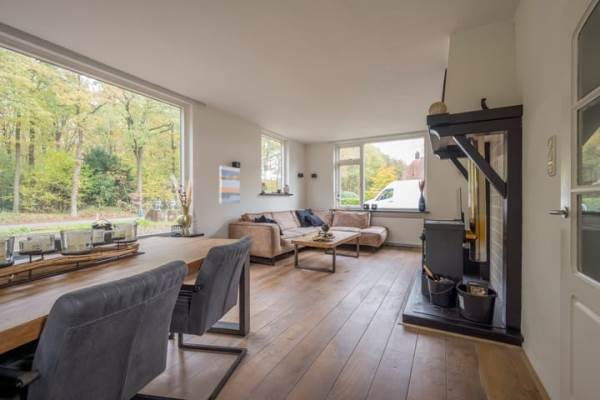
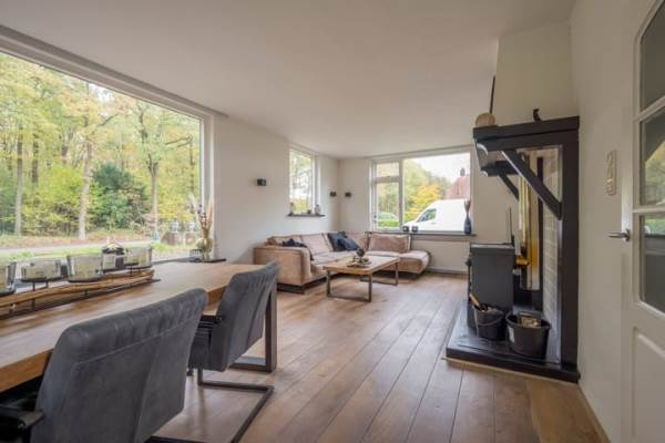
- wall art (230, 185)
